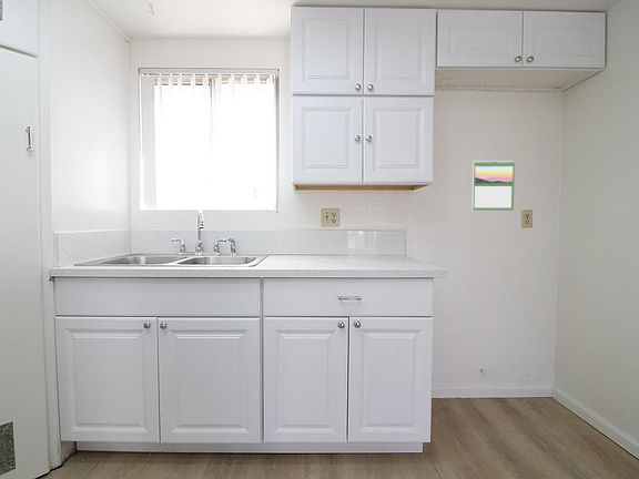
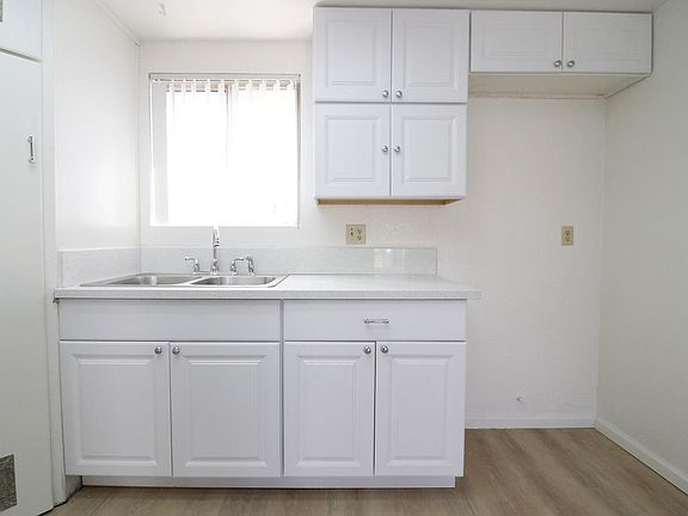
- calendar (493, 184)
